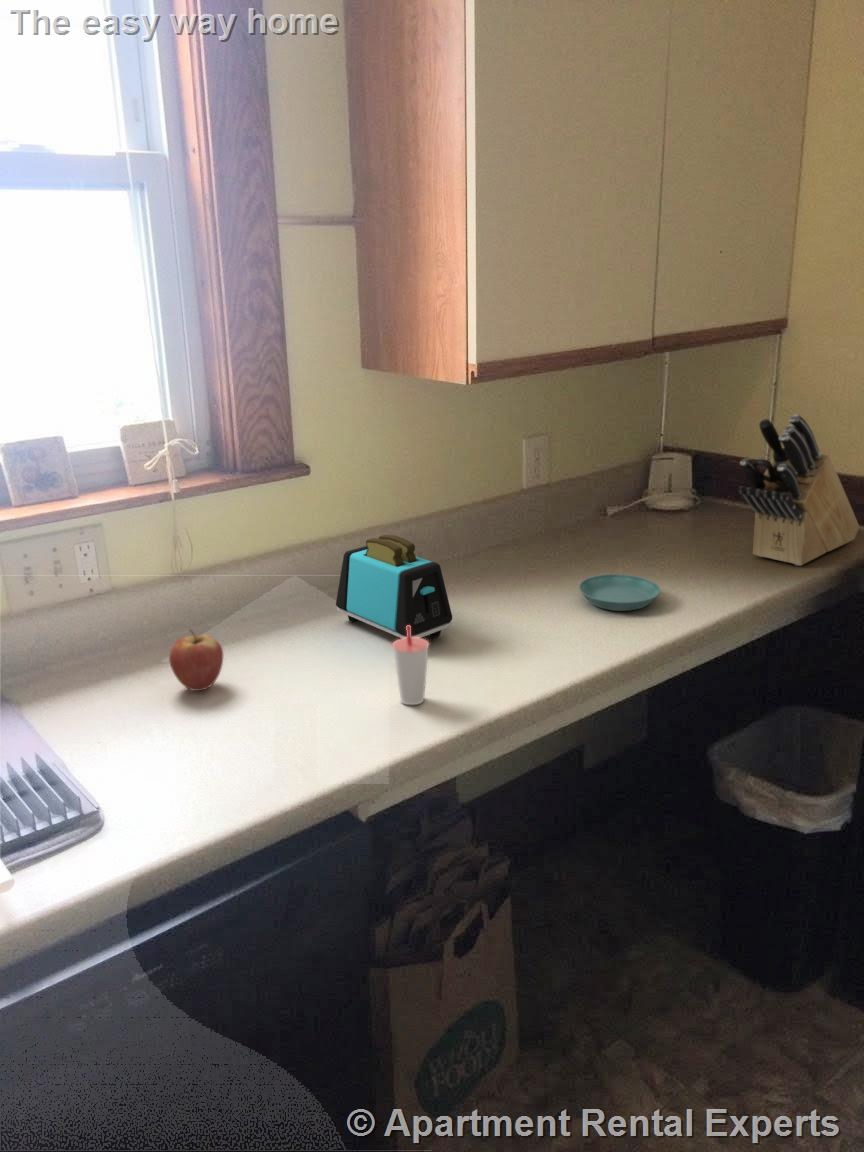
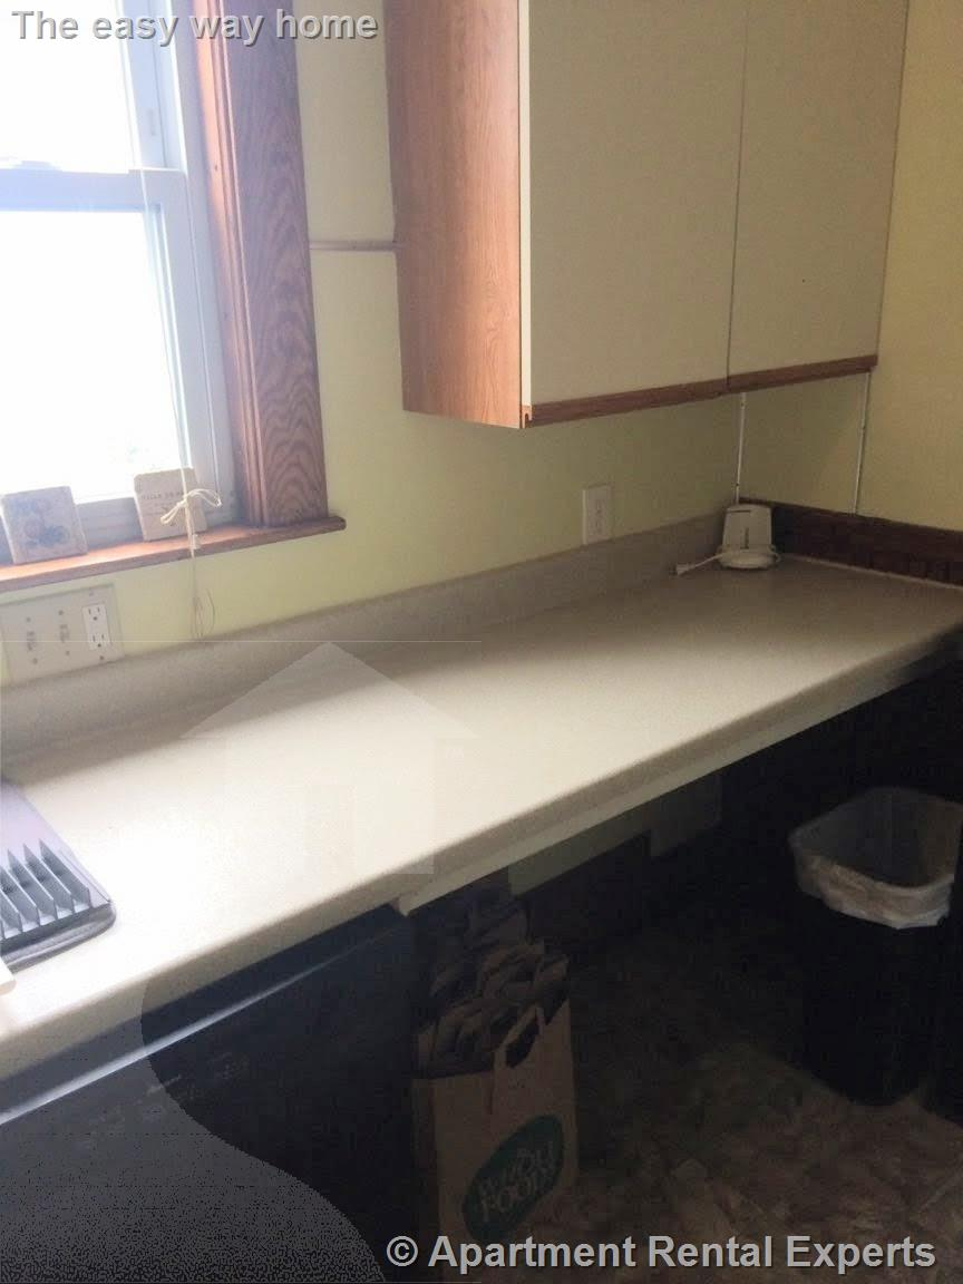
- fruit (196, 657)
- toaster (391, 584)
- cup (411, 662)
- knife block (802, 481)
- saucer (618, 594)
